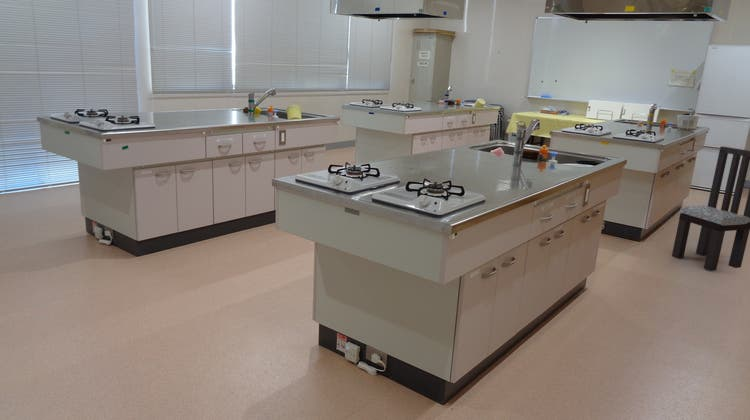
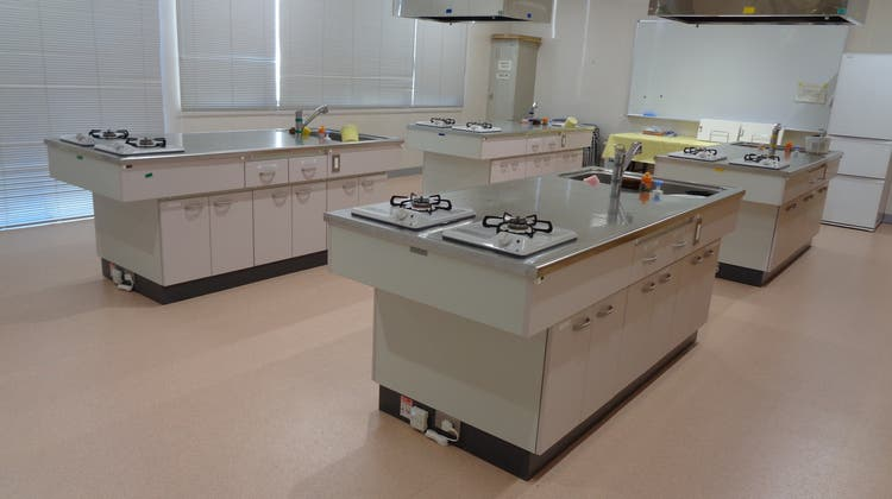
- dining chair (716, 205)
